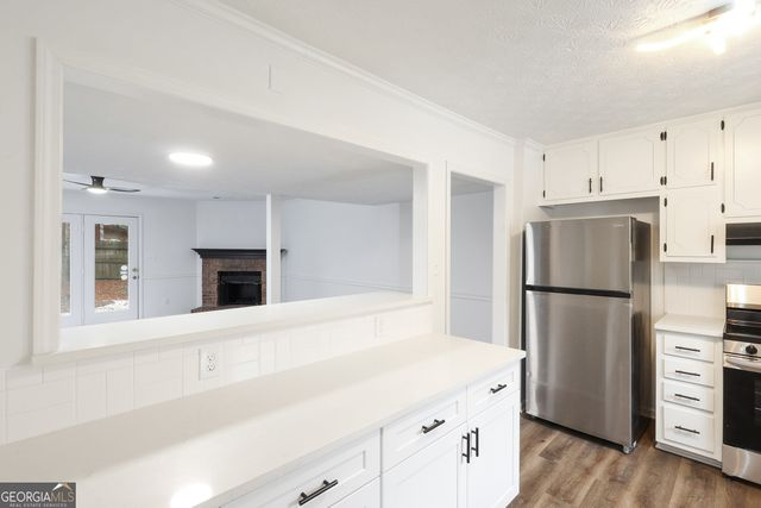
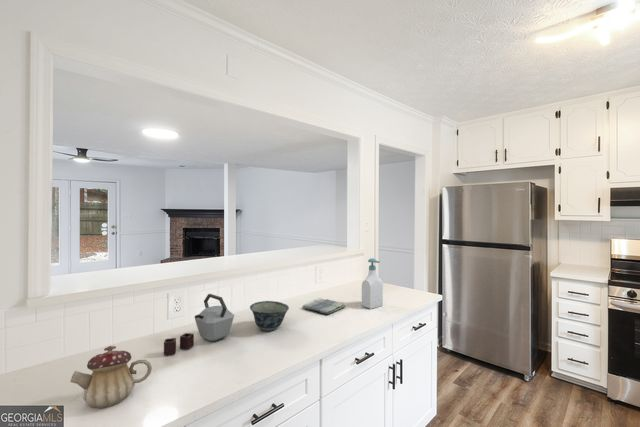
+ kettle (198, 321)
+ soap bottle (373, 282)
+ dish towel (324, 305)
+ bowl (269, 316)
+ teapot (113, 370)
